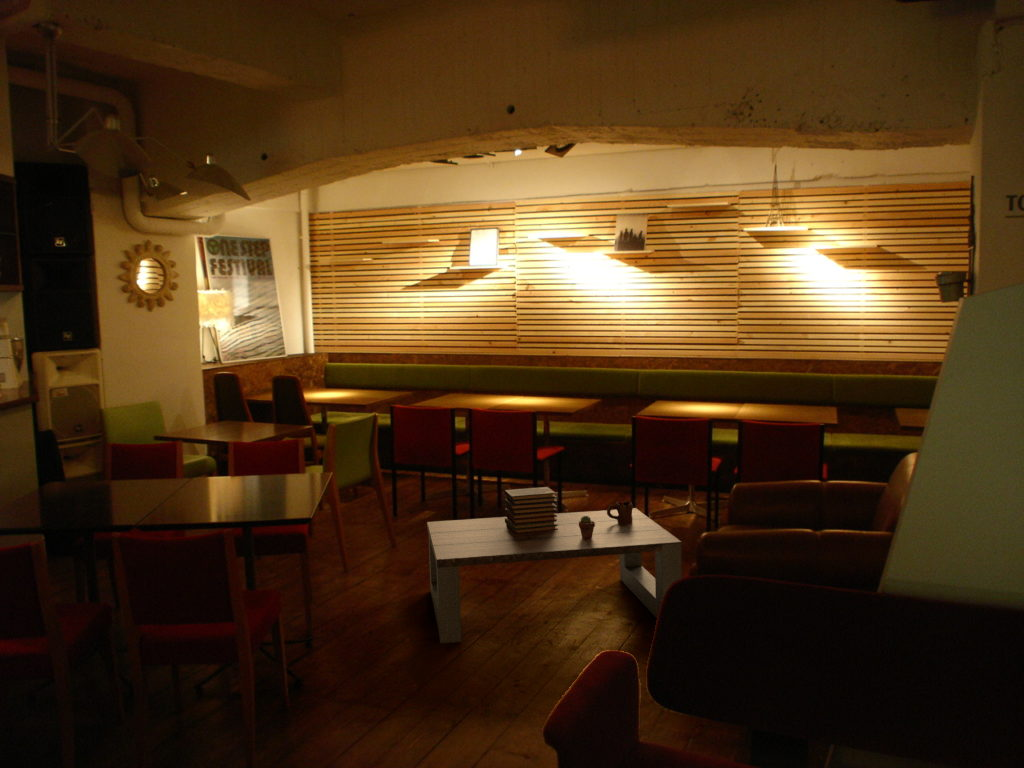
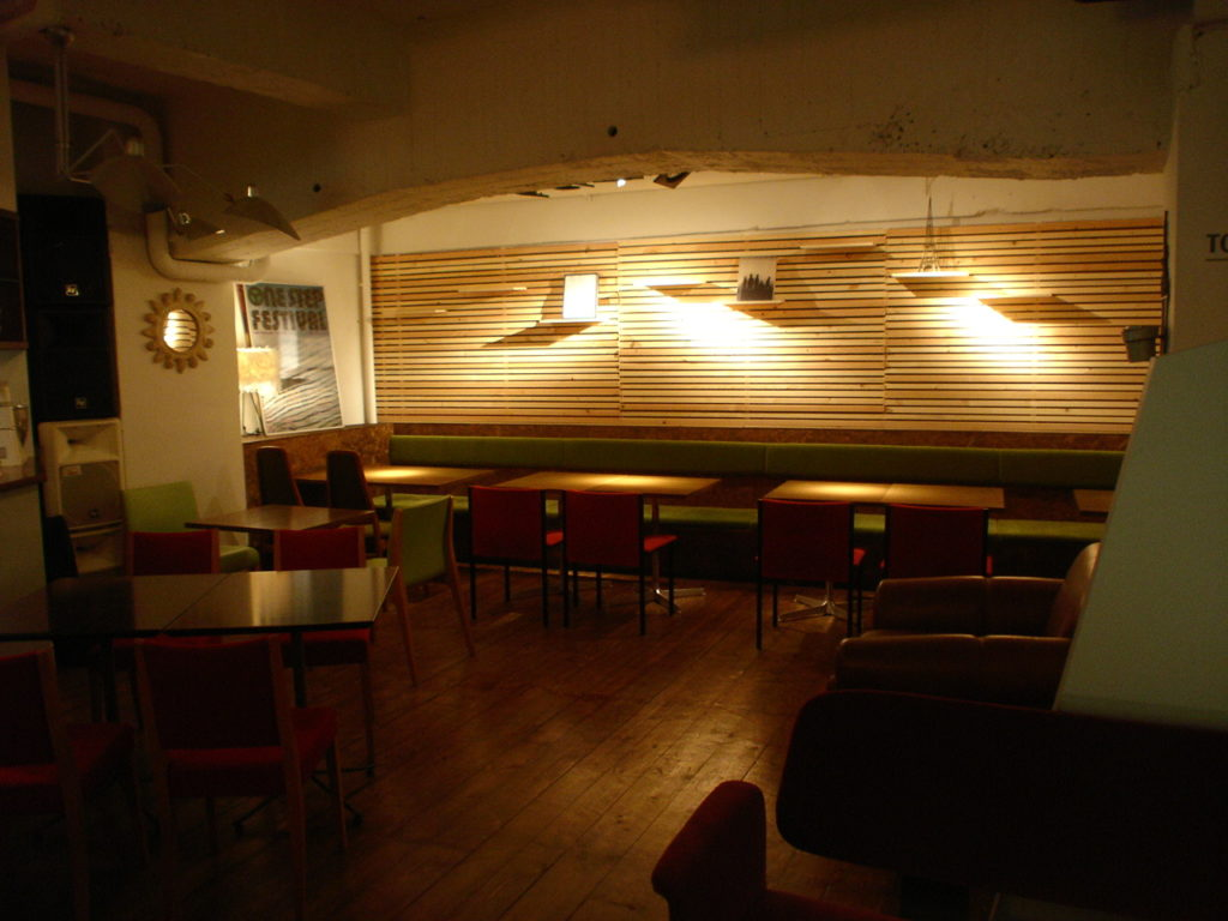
- potted succulent (586, 526)
- mug (619, 512)
- book stack (530, 509)
- coffee table (547, 559)
